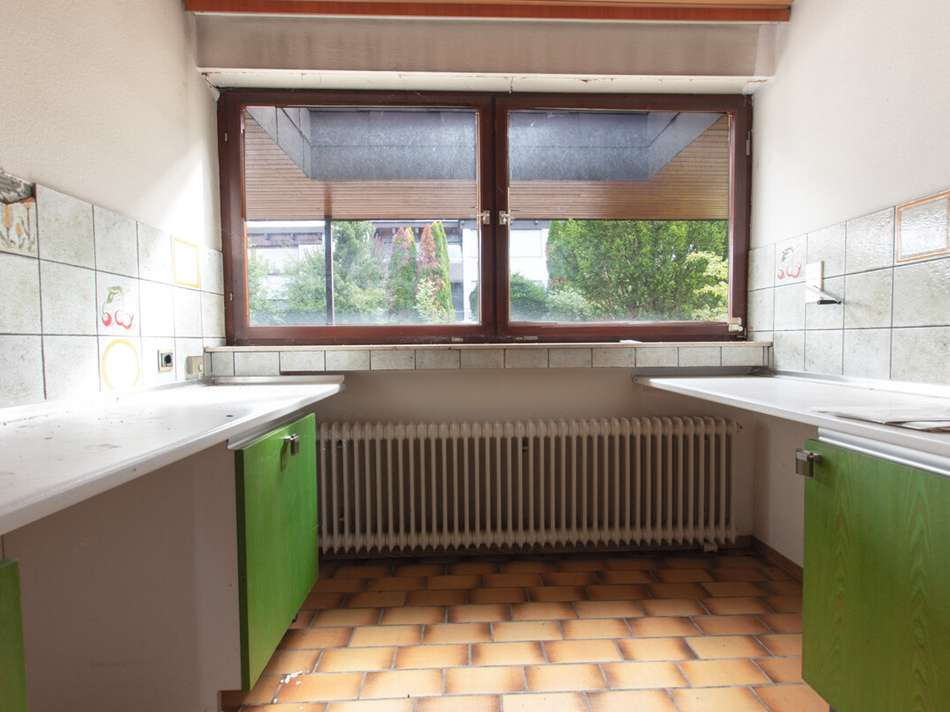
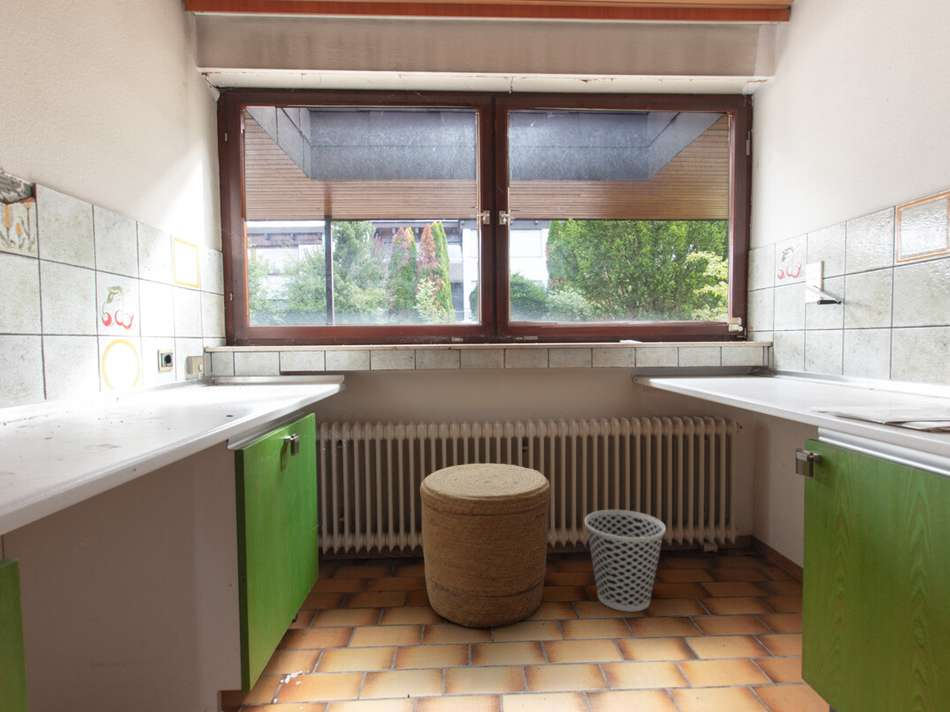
+ basket (485, 538)
+ wastebasket (623, 560)
